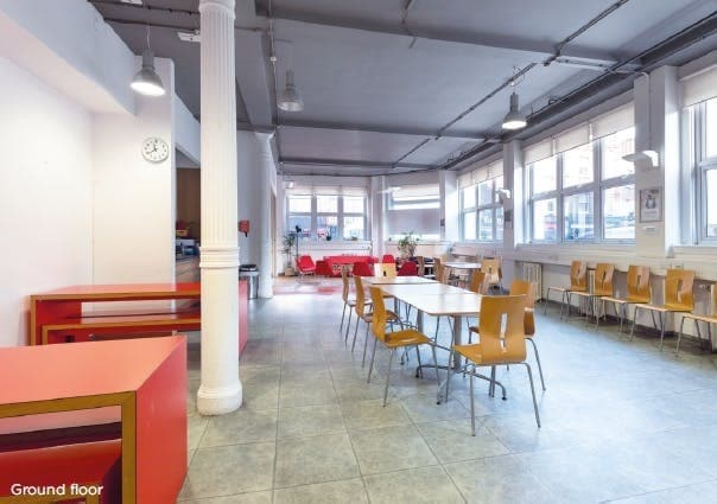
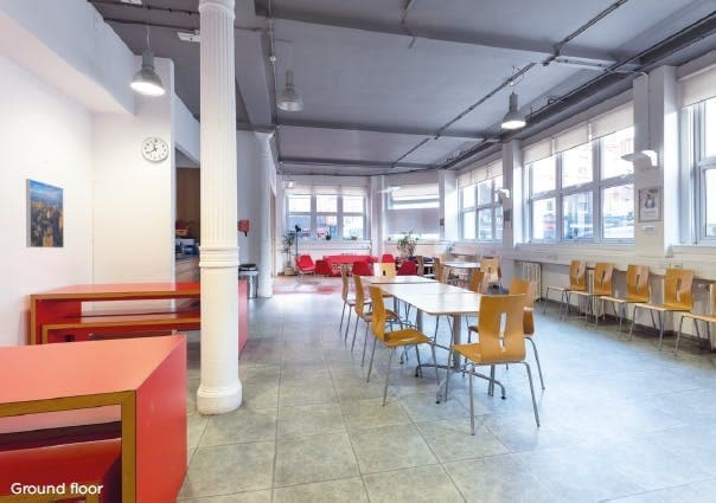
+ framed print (45, 215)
